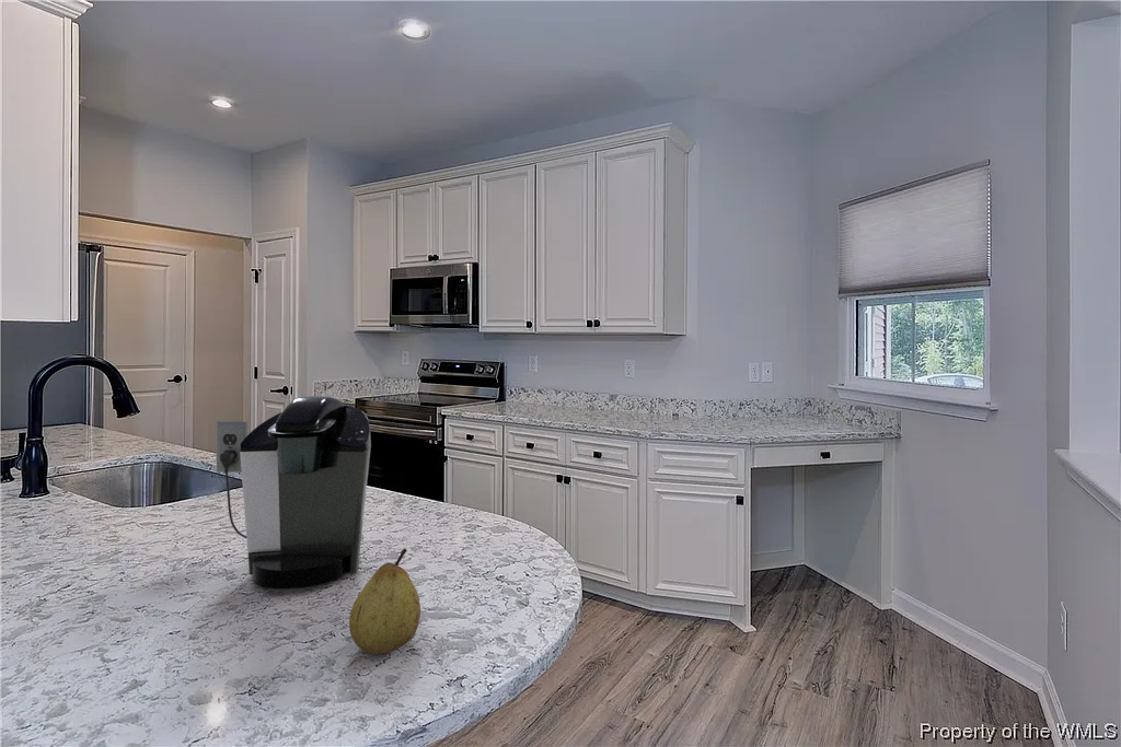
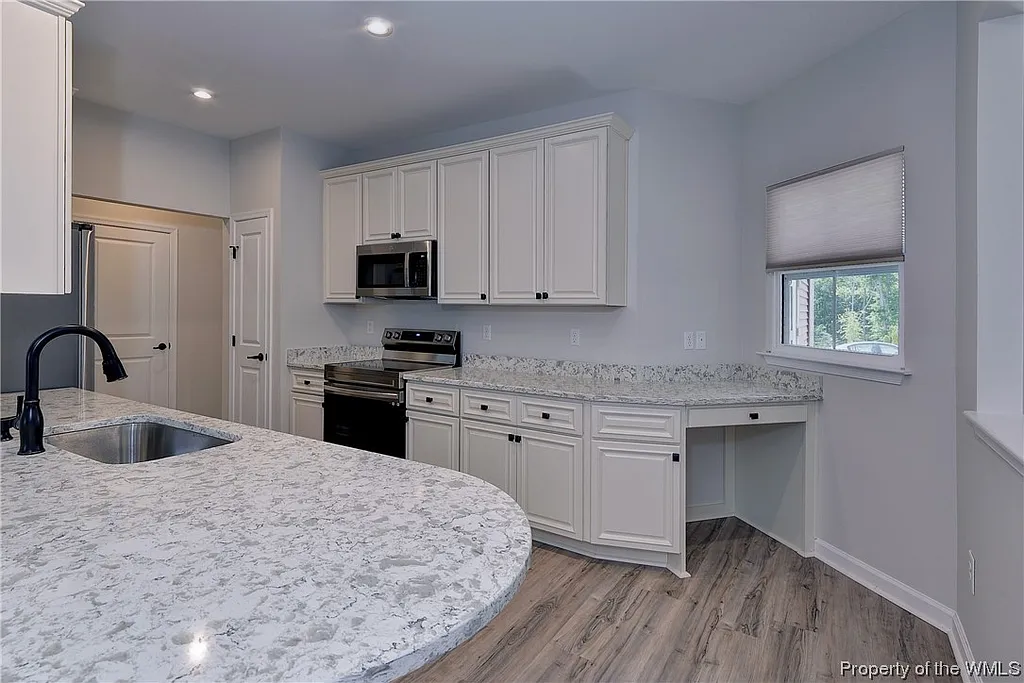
- coffee maker (277, 481)
- fruit (385, 598)
